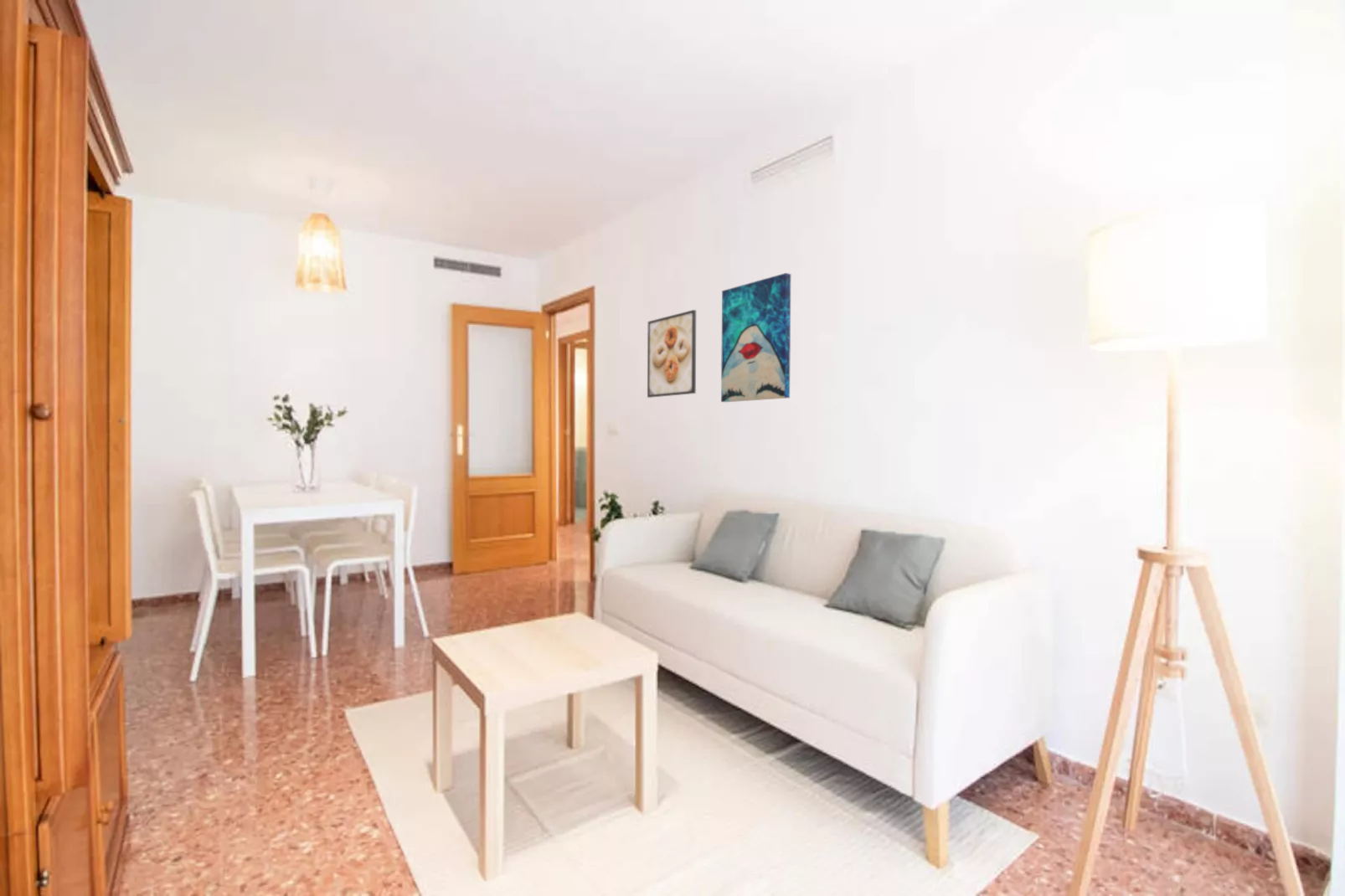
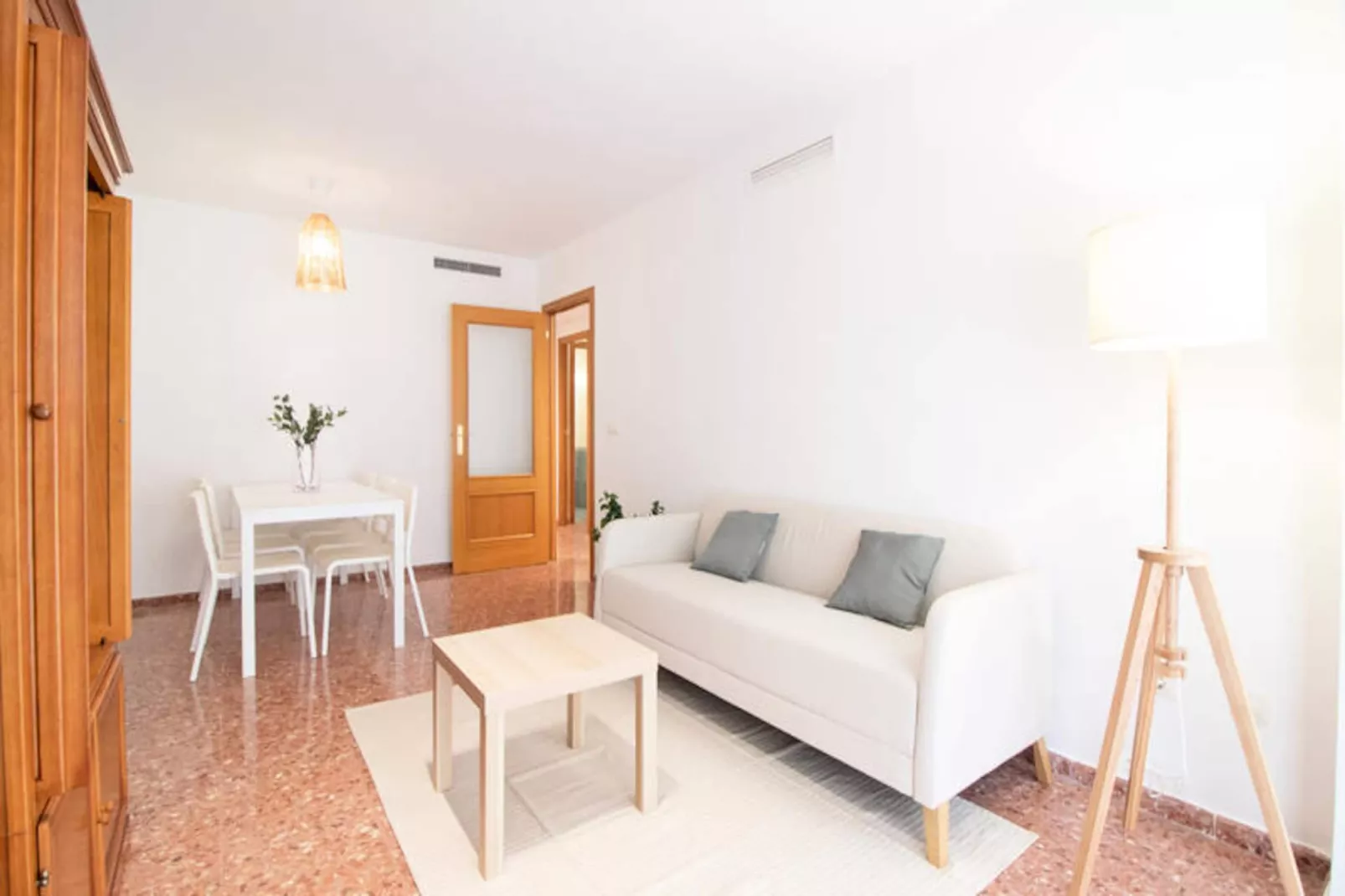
- wall art (754, 341)
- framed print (670, 355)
